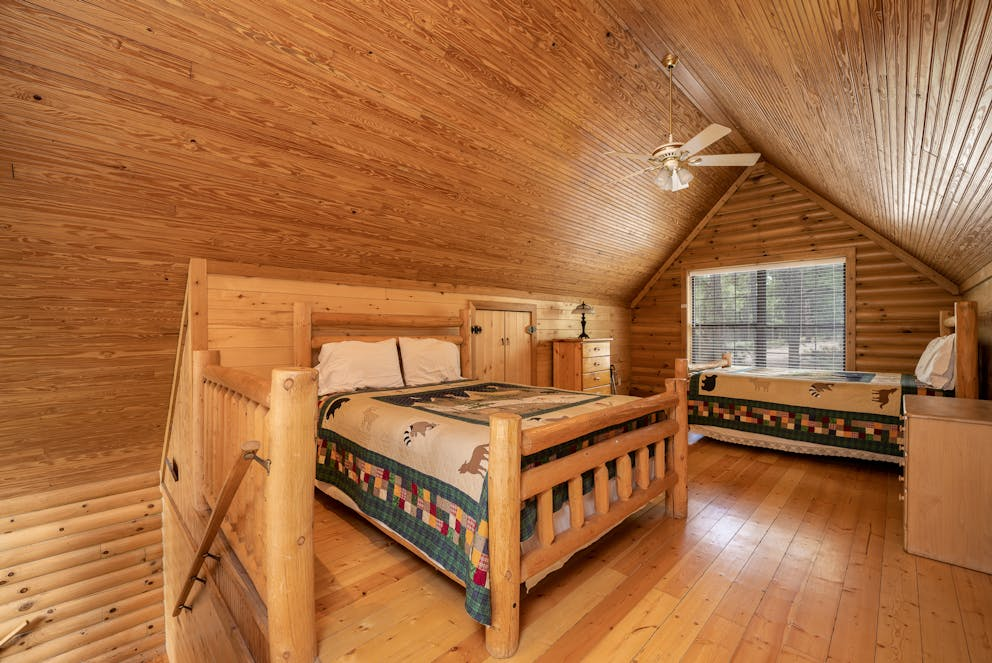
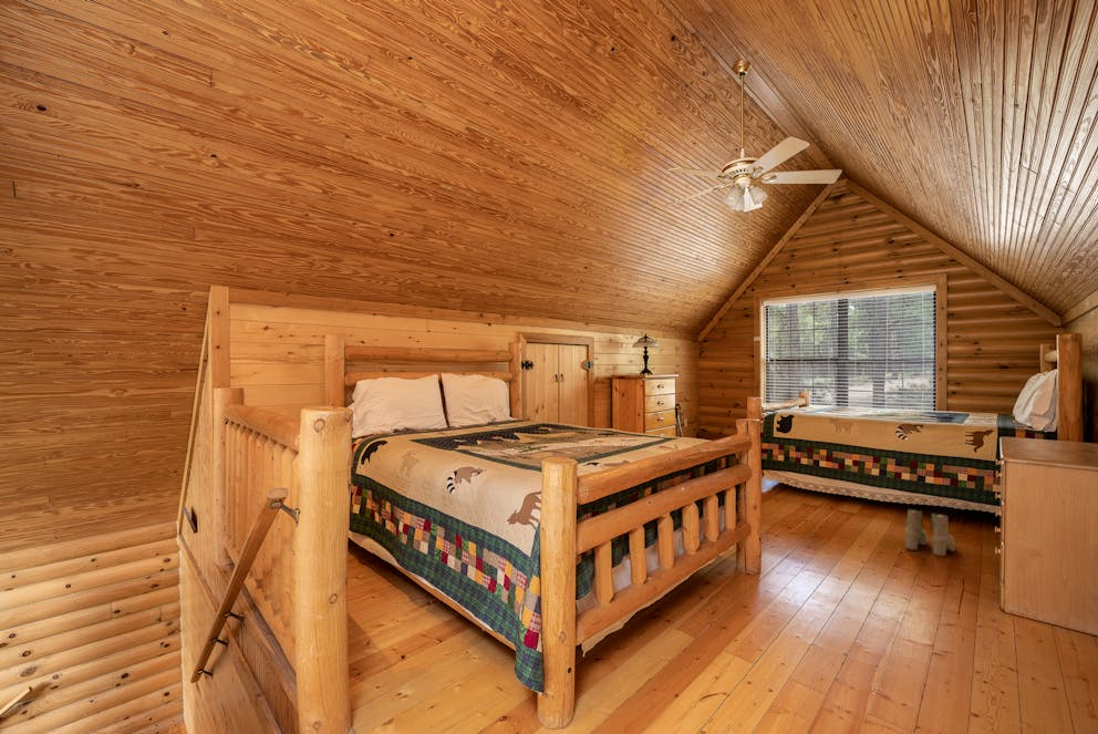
+ boots (930, 529)
